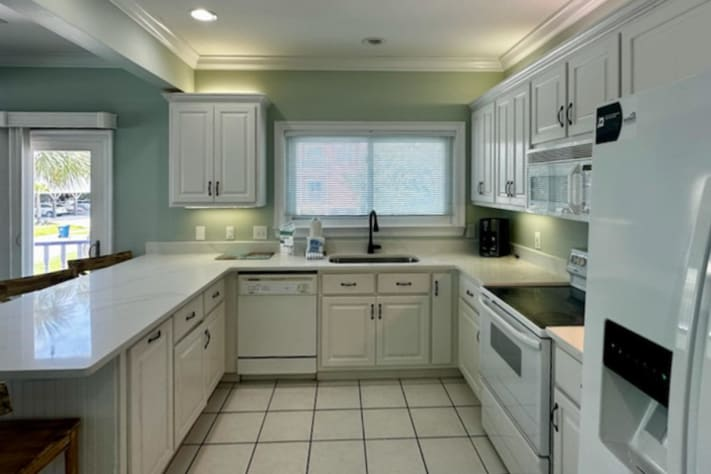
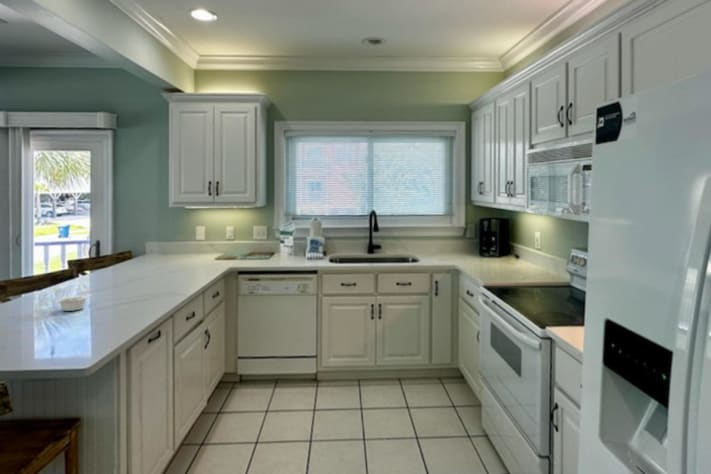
+ legume (73, 302)
